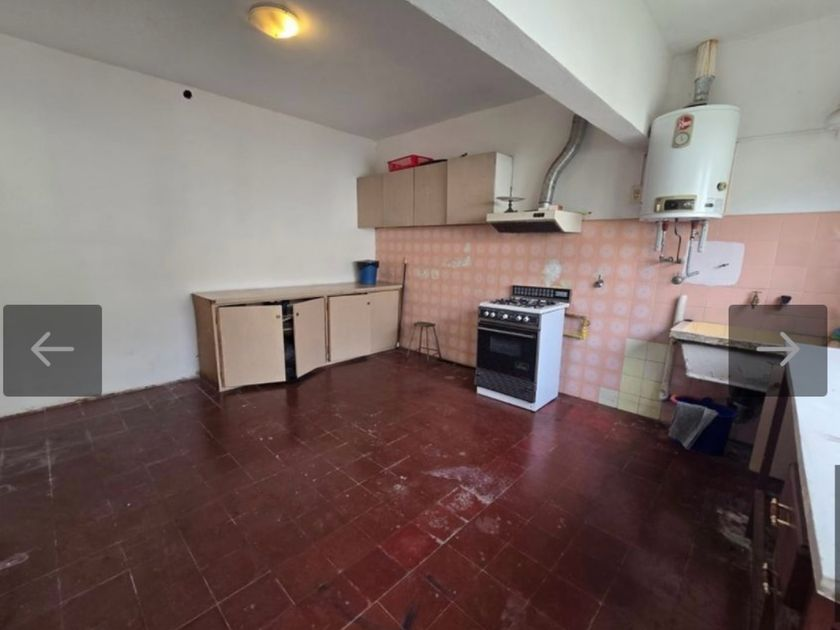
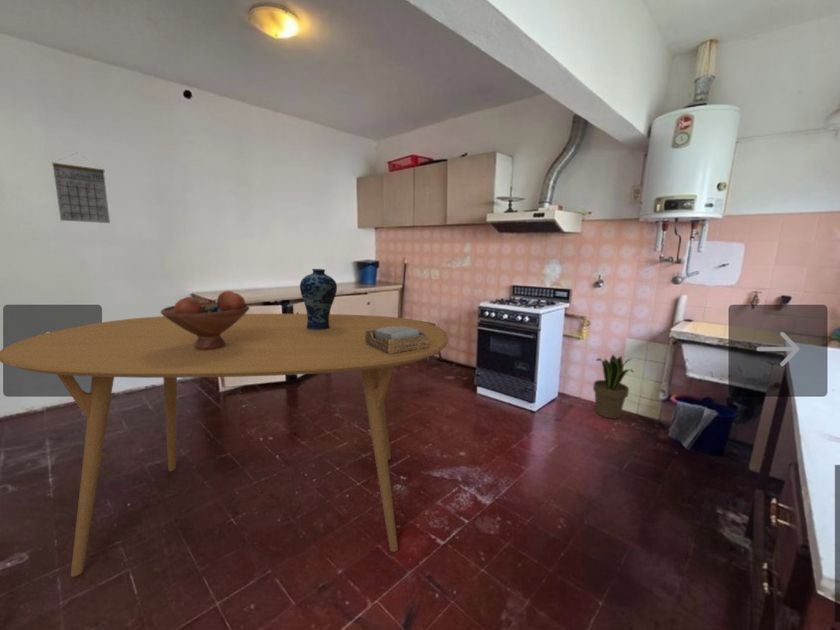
+ potted plant (612, 385)
+ dining table (263, 375)
+ fruit bowl (208, 319)
+ napkin holder (396, 336)
+ calendar (81, 187)
+ vase (318, 298)
